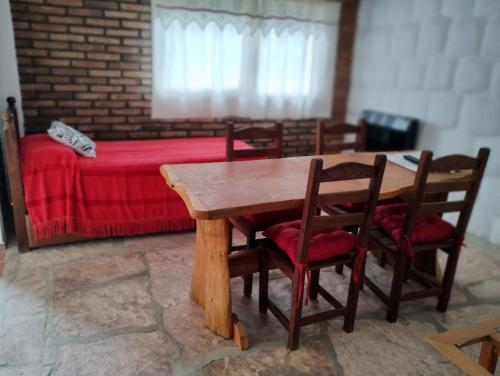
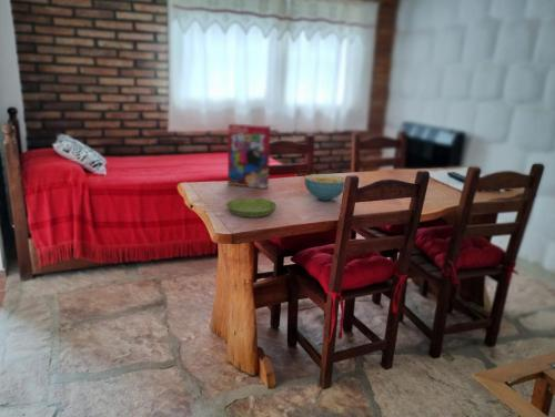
+ saucer (251, 207)
+ cereal bowl (325, 189)
+ cereal box (249, 155)
